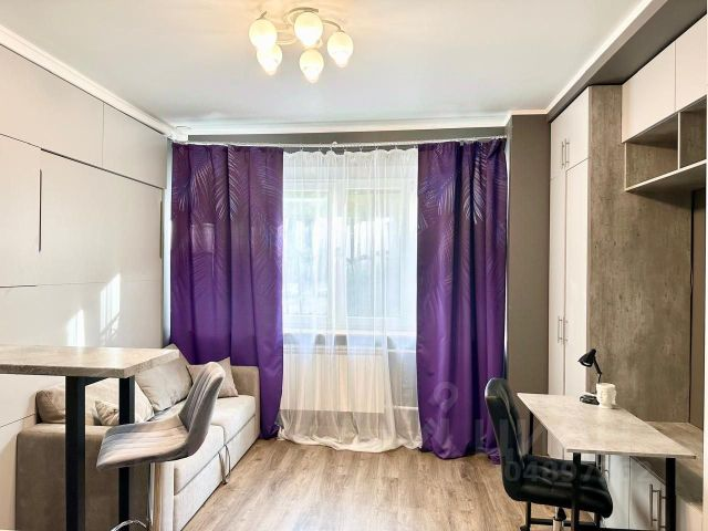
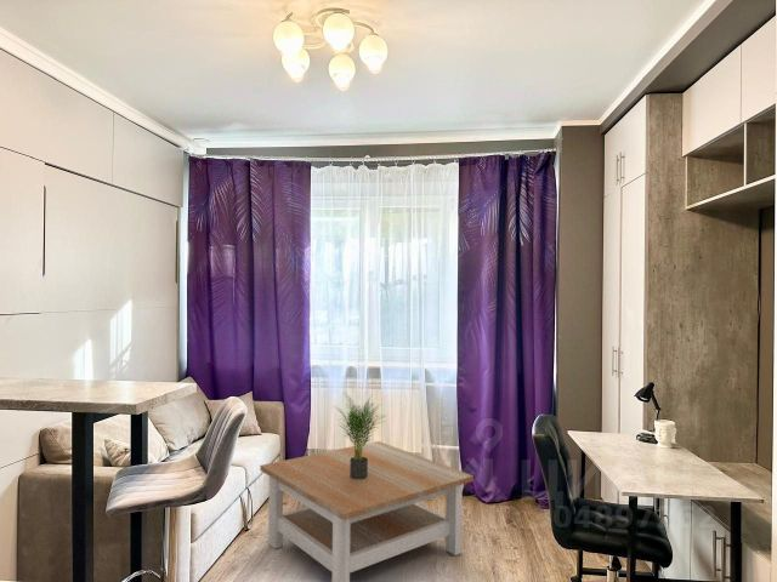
+ coffee table (363, 509)
+ potted plant (362, 432)
